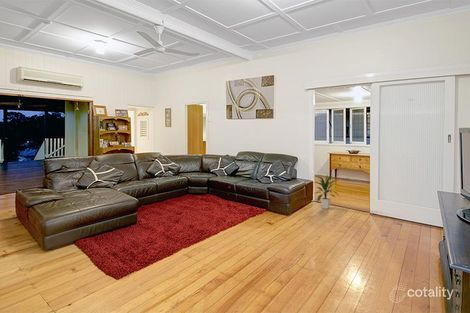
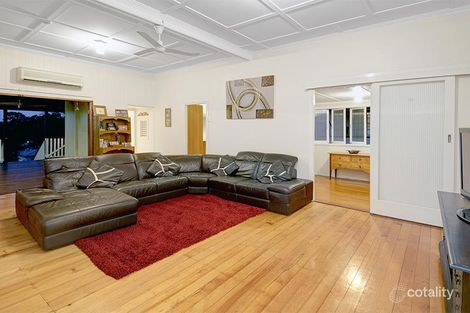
- indoor plant (324, 190)
